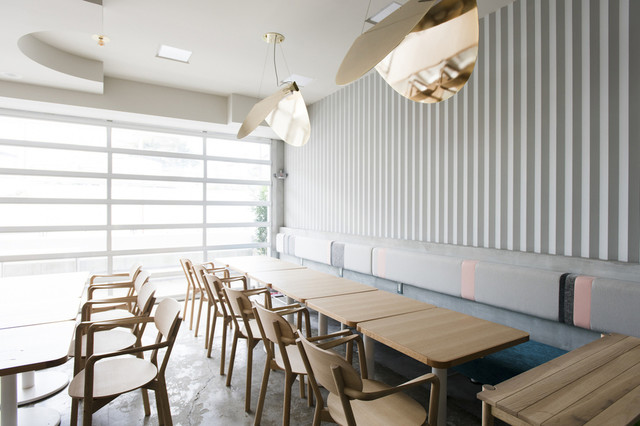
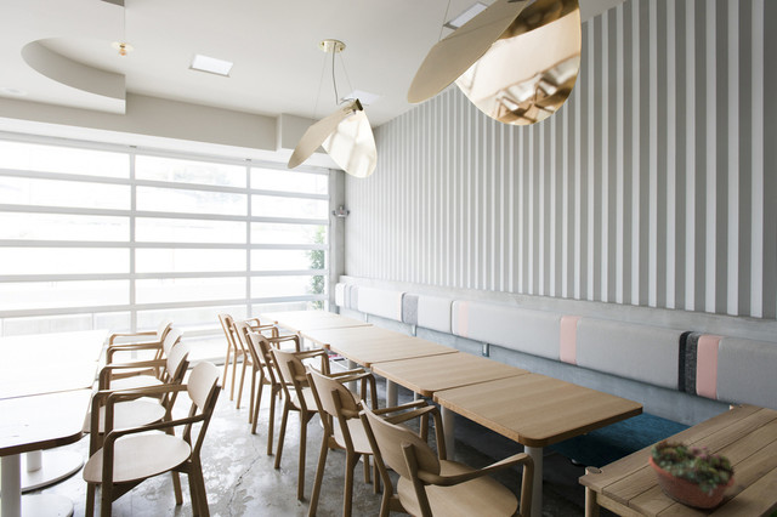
+ succulent planter (686, 466)
